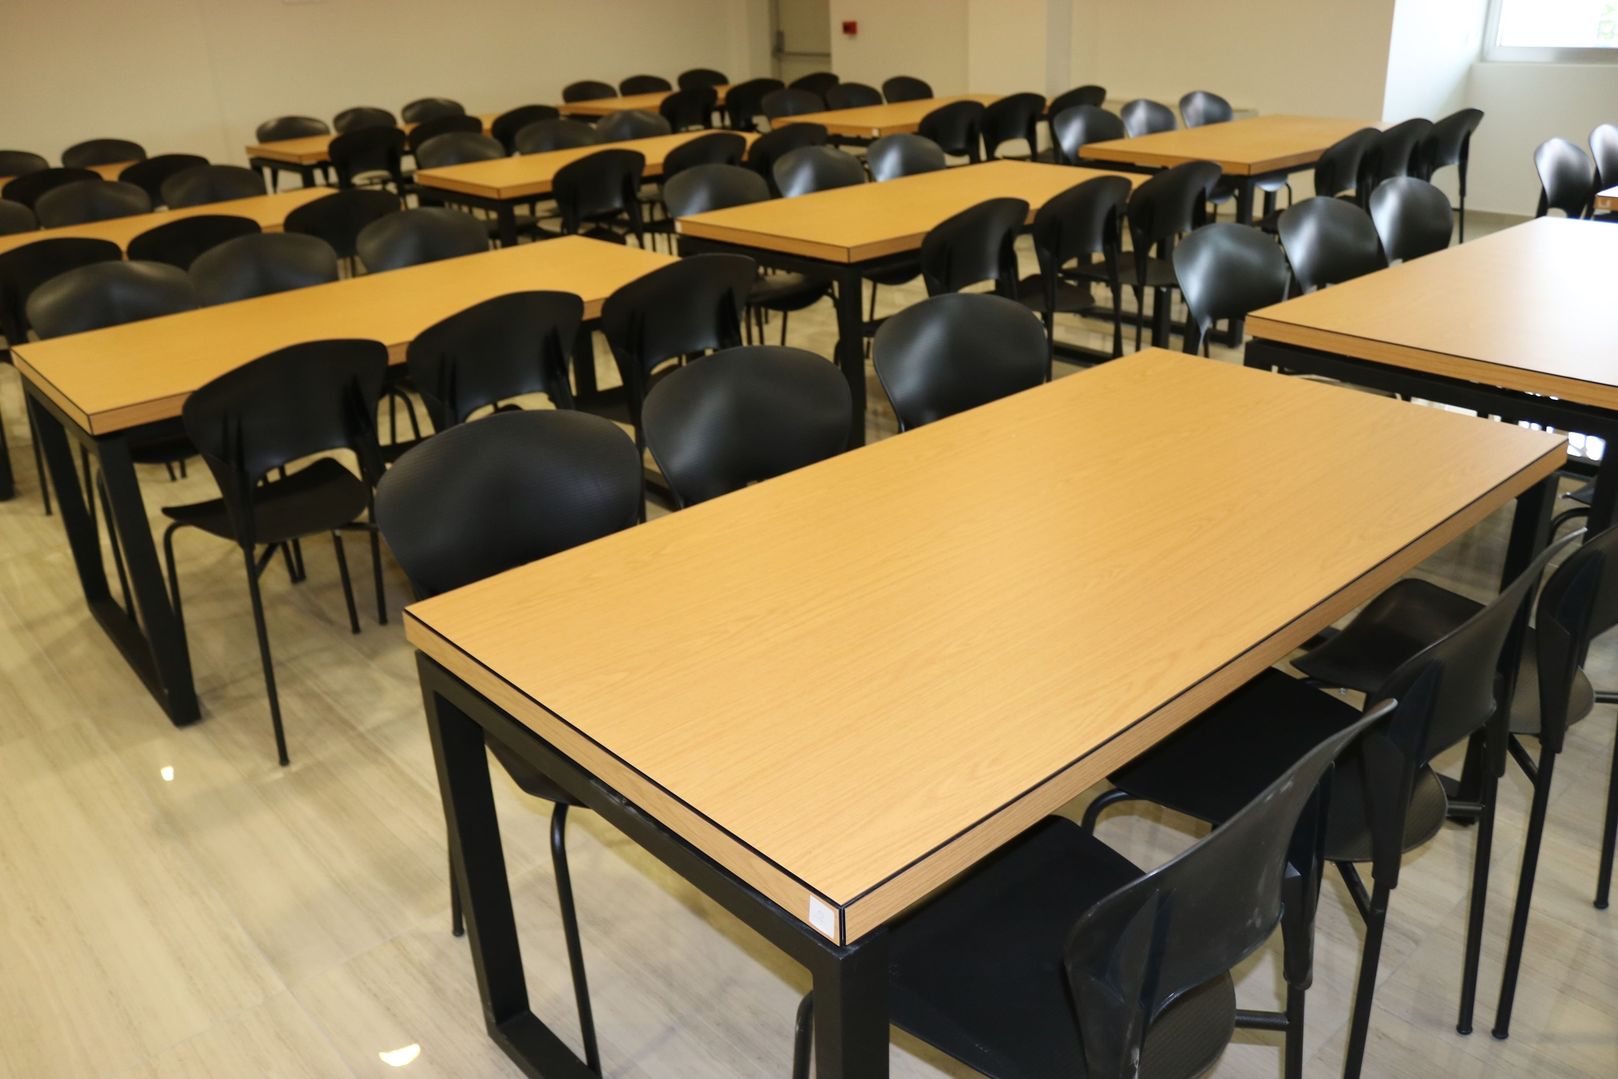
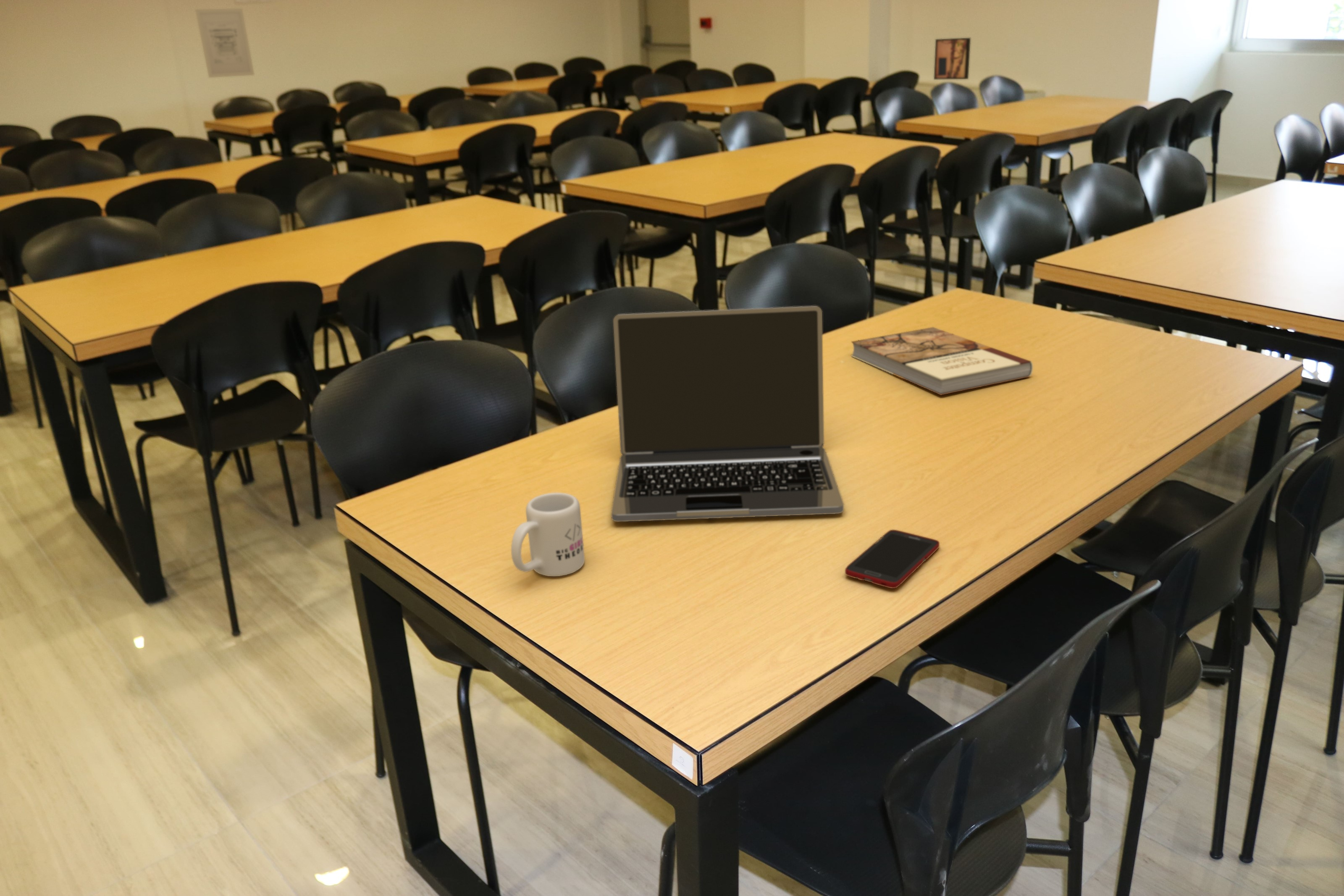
+ book (938, 358)
+ mug (544, 540)
+ wall art (952, 59)
+ laptop (722, 409)
+ cell phone (893, 558)
+ wall art (225, 43)
